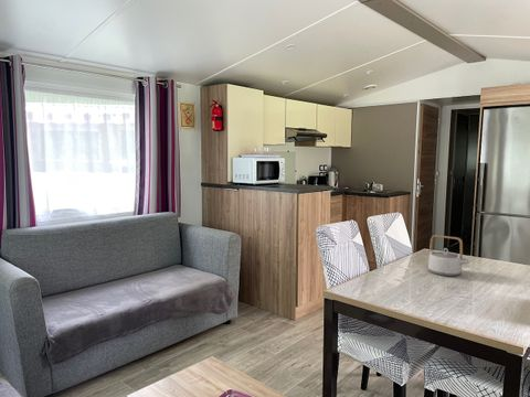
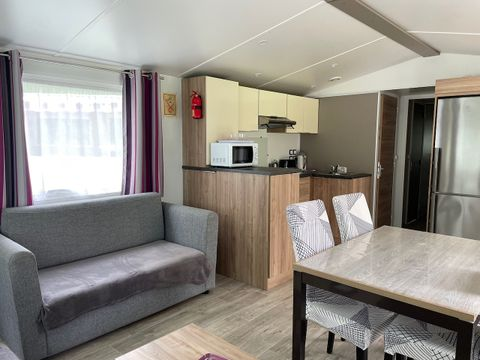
- teapot (448, 255)
